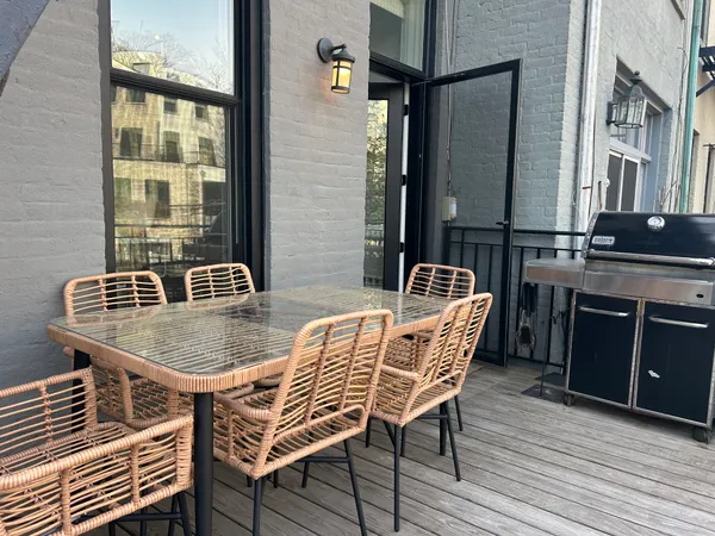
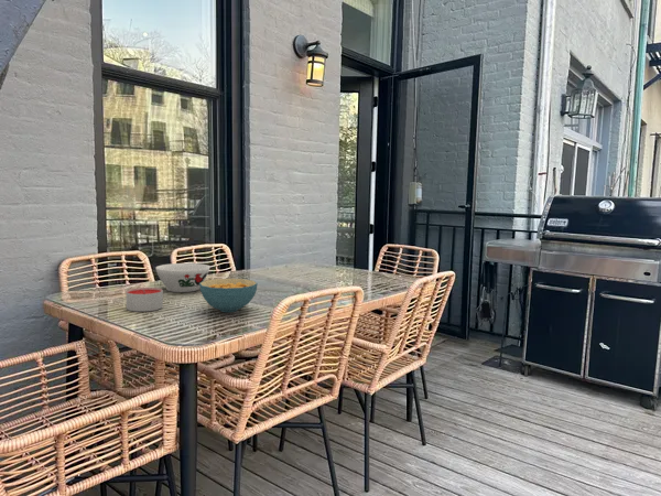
+ cereal bowl (228, 296)
+ candle (144, 298)
+ bowl (183, 278)
